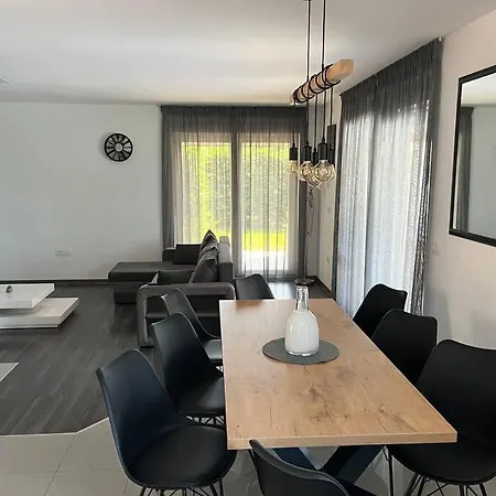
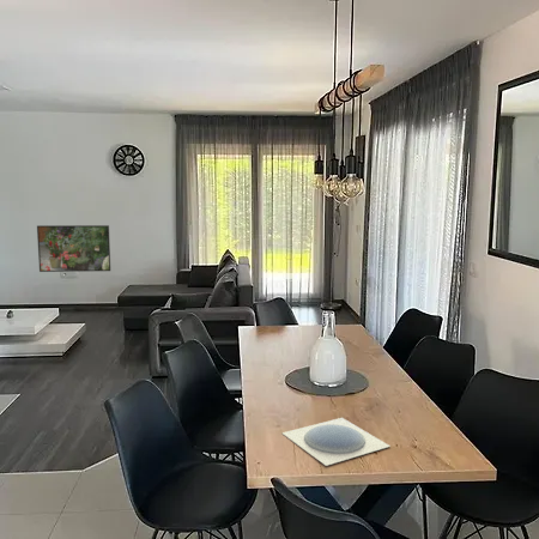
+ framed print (74, 248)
+ plate (334, 435)
